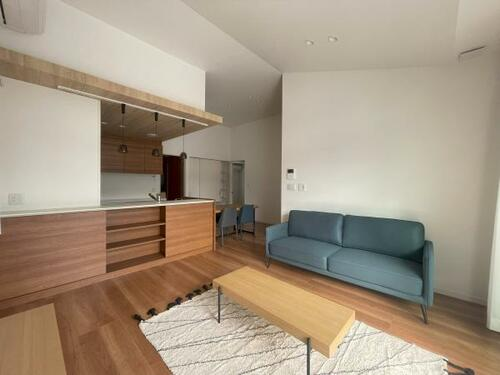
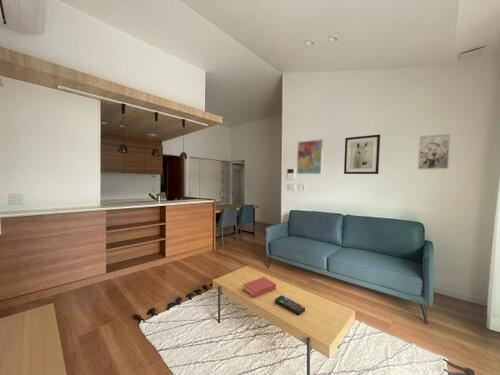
+ remote control (289, 304)
+ book (259, 286)
+ wall art (433, 152)
+ wall art (309, 157)
+ wall art (361, 155)
